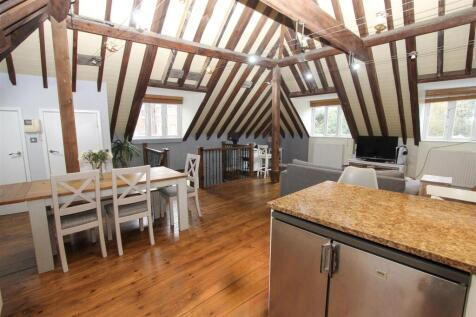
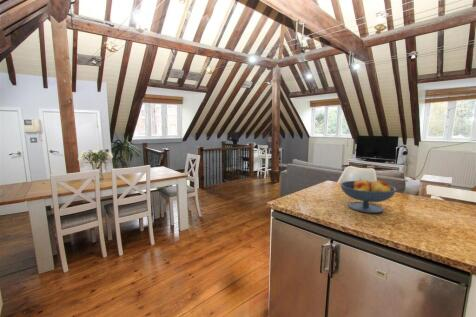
+ fruit bowl (366, 193)
